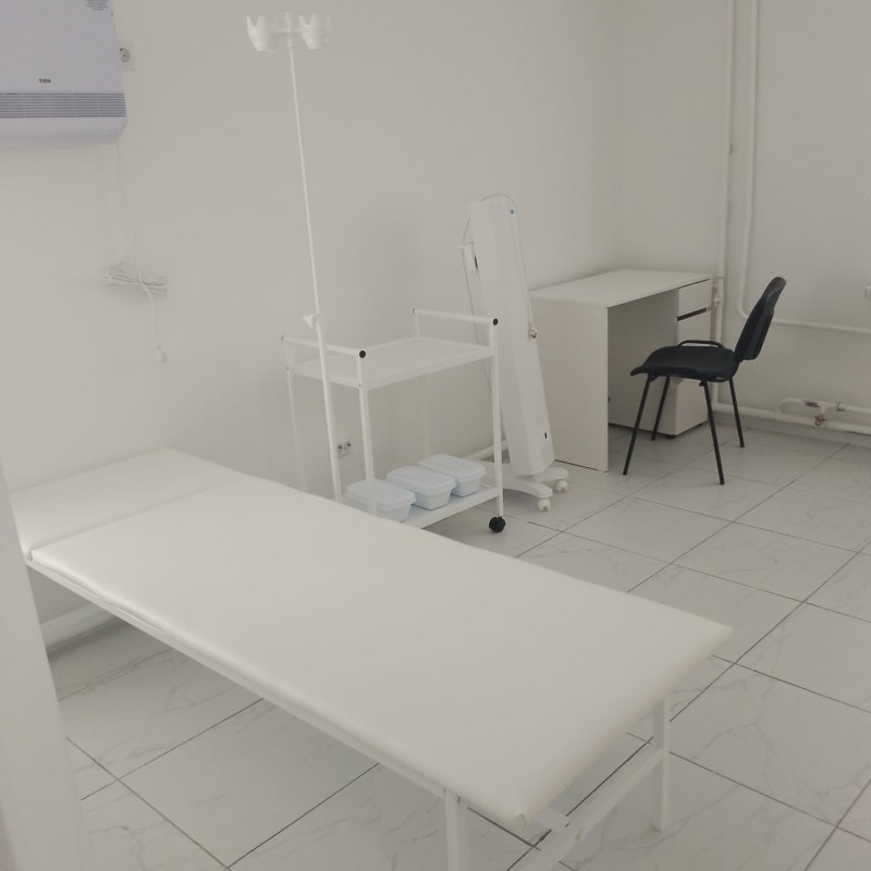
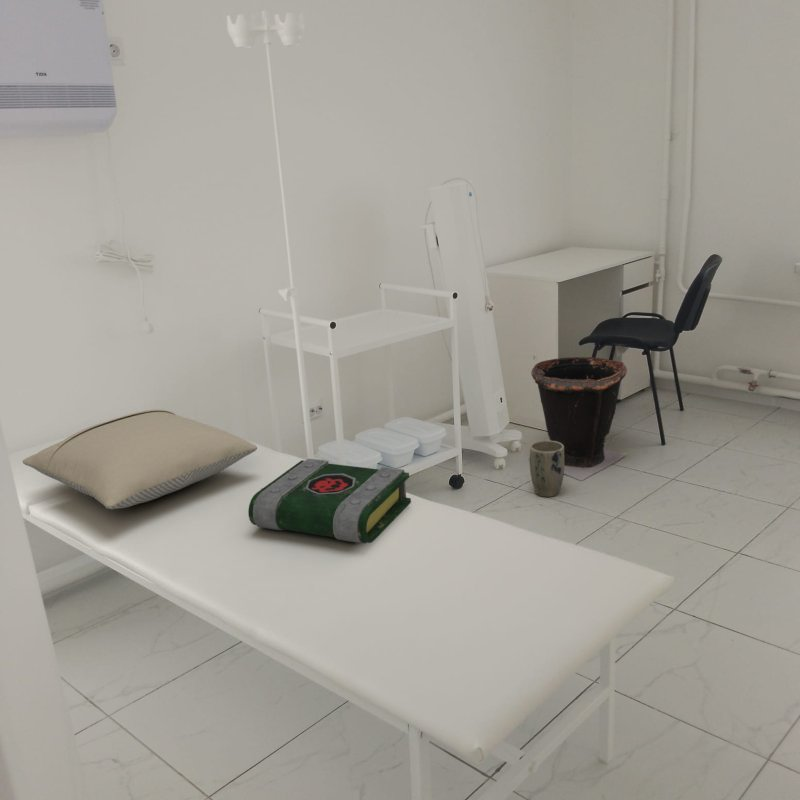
+ book (331, 500)
+ plant pot (547, 469)
+ waste bin (576, 409)
+ pillow (140, 455)
